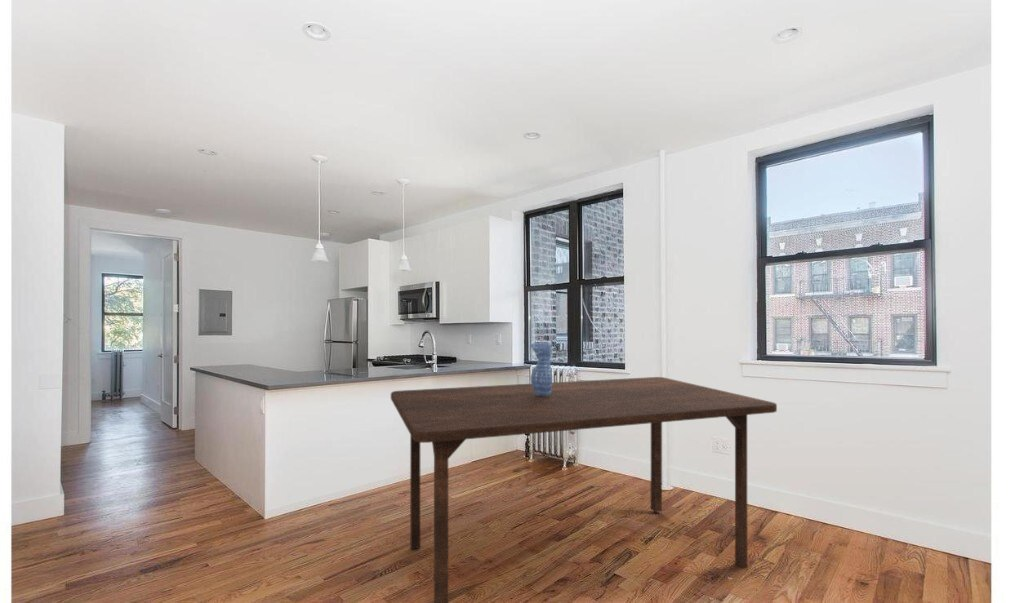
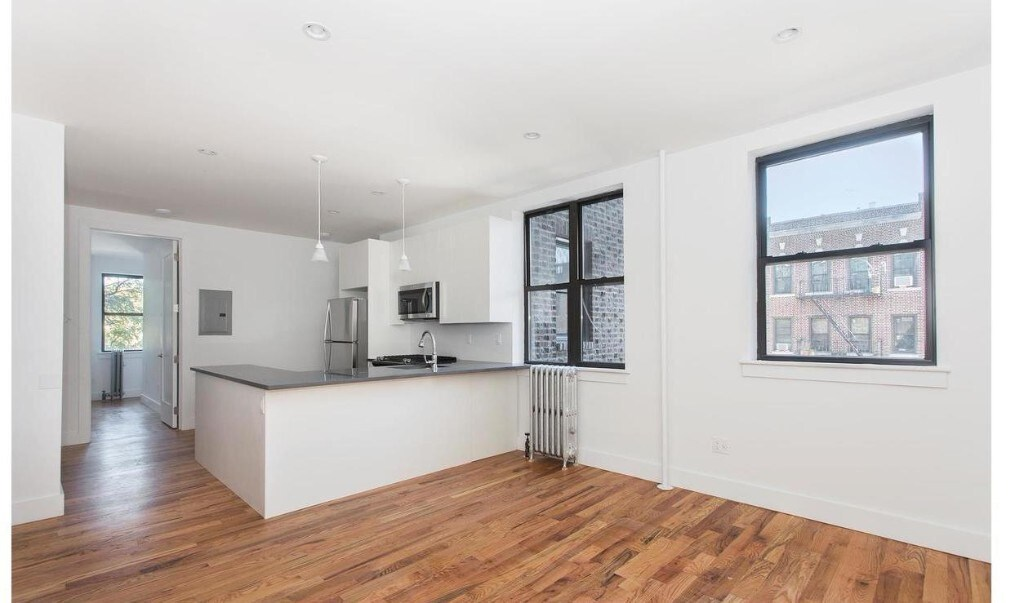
- vase (542, 369)
- dining table (567, 430)
